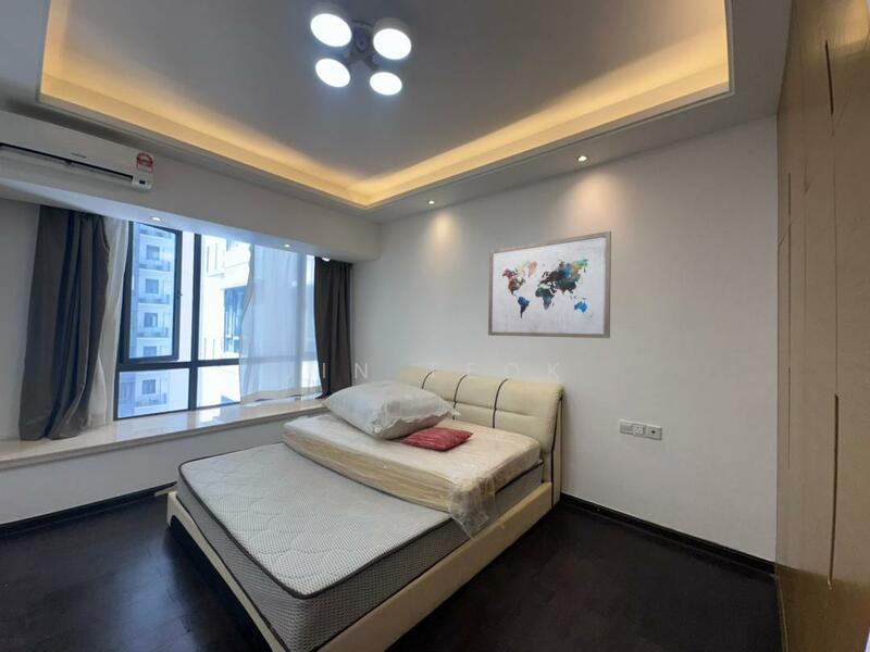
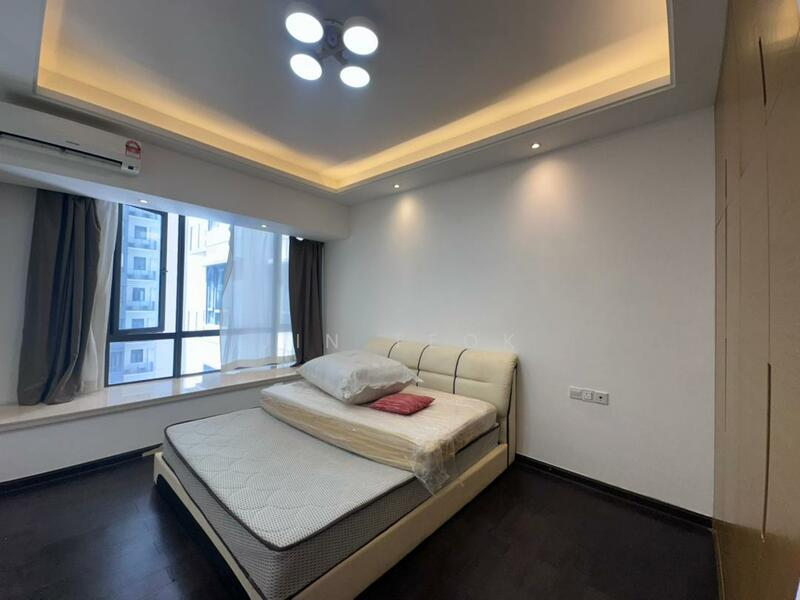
- wall art (543, 289)
